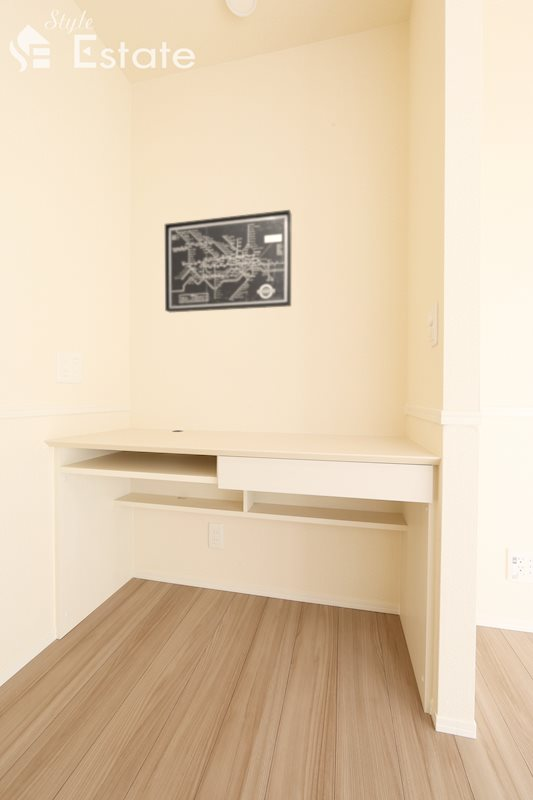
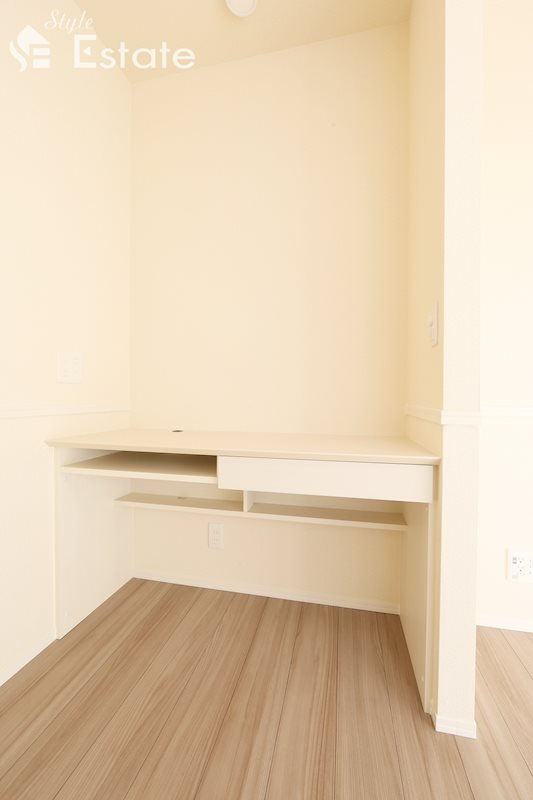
- wall art (226, 264)
